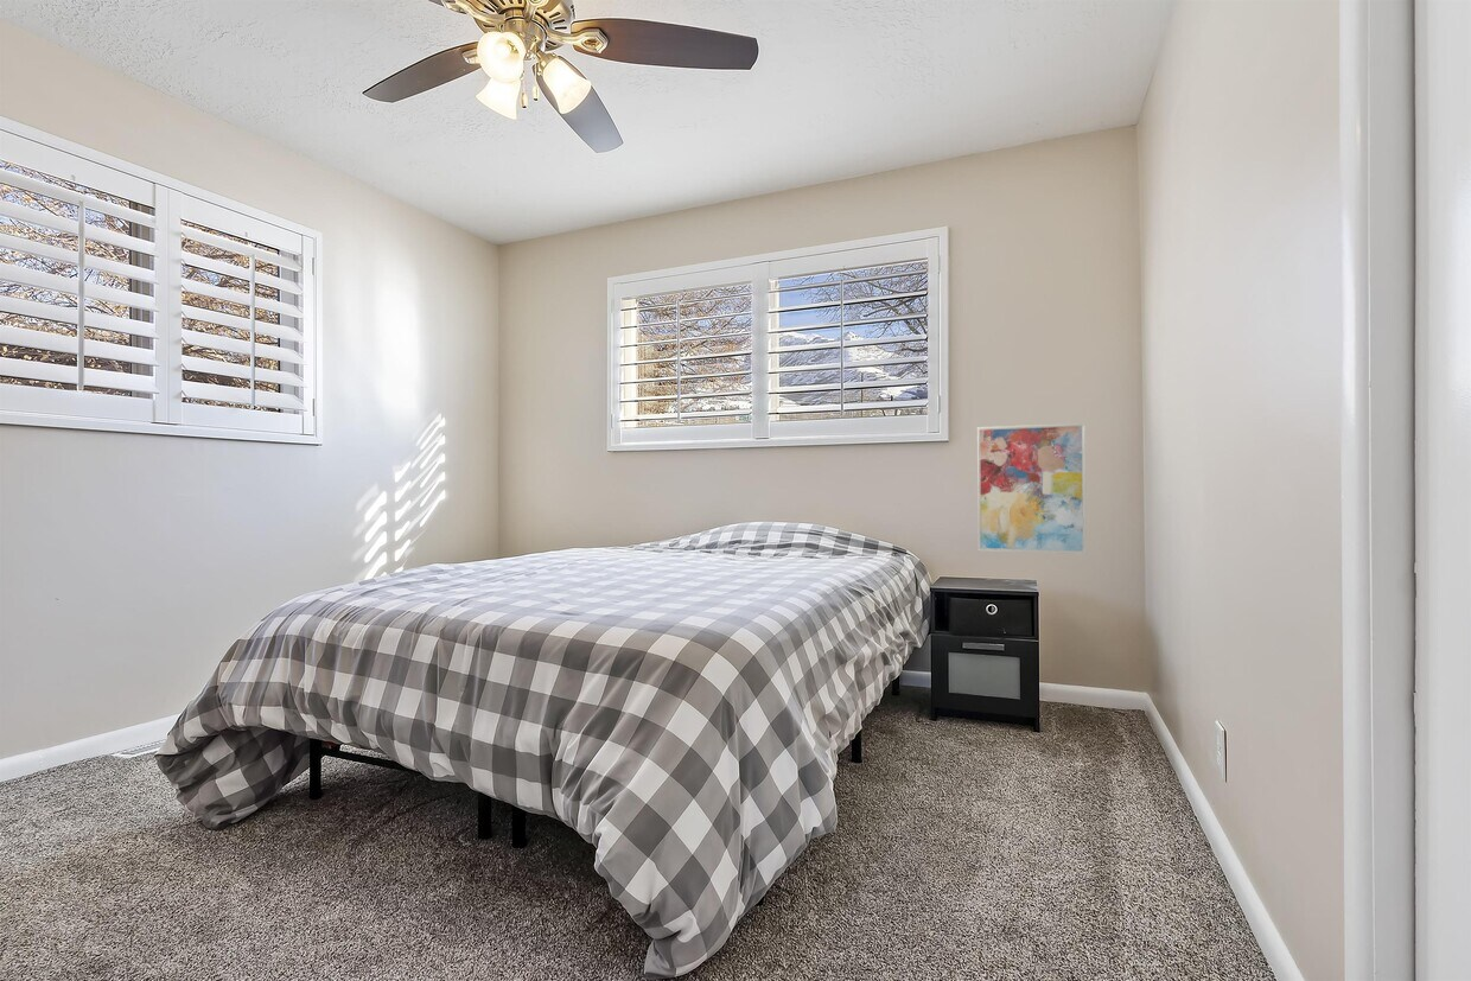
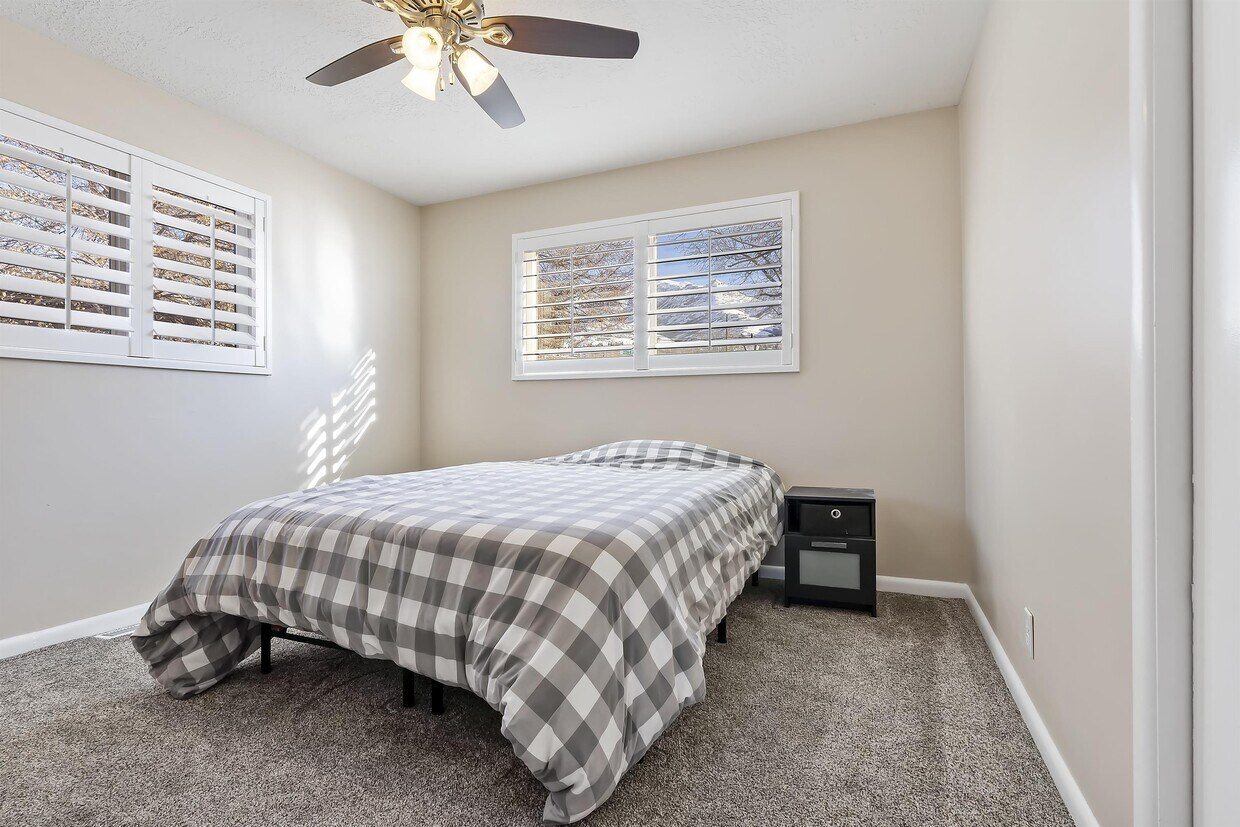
- wall art (1030, 489)
